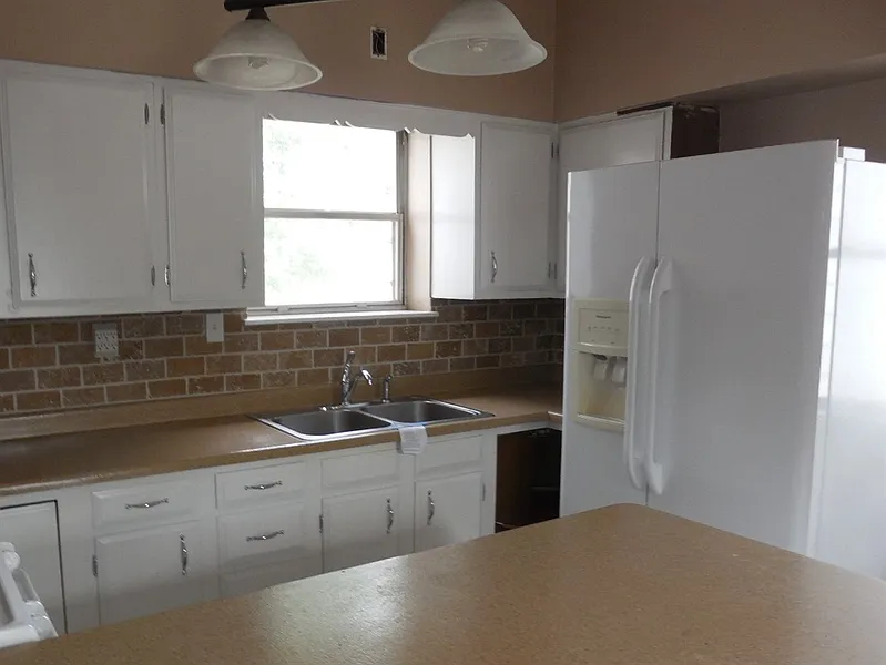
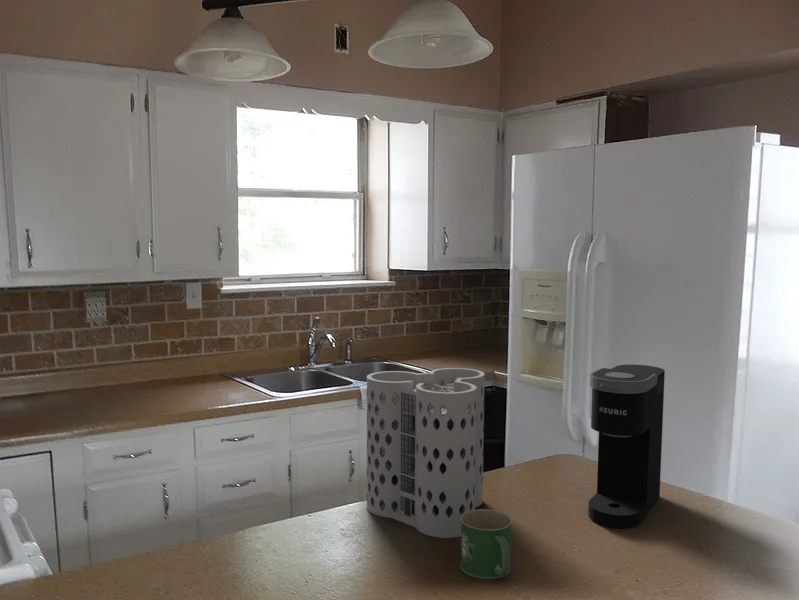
+ mug (489, 546)
+ utensil holder (435, 447)
+ coffee maker (627, 438)
